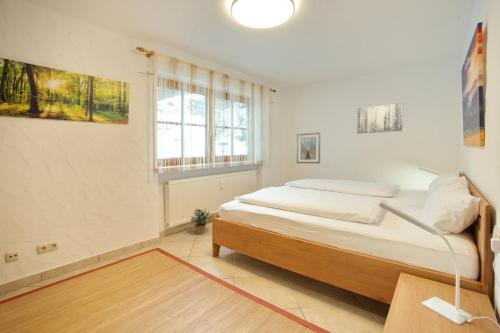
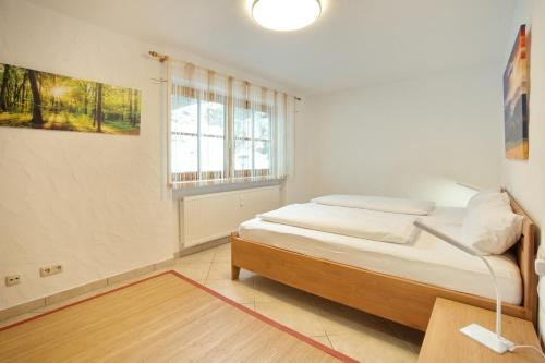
- picture frame (308, 148)
- potted plant (202, 219)
- wall art (379, 119)
